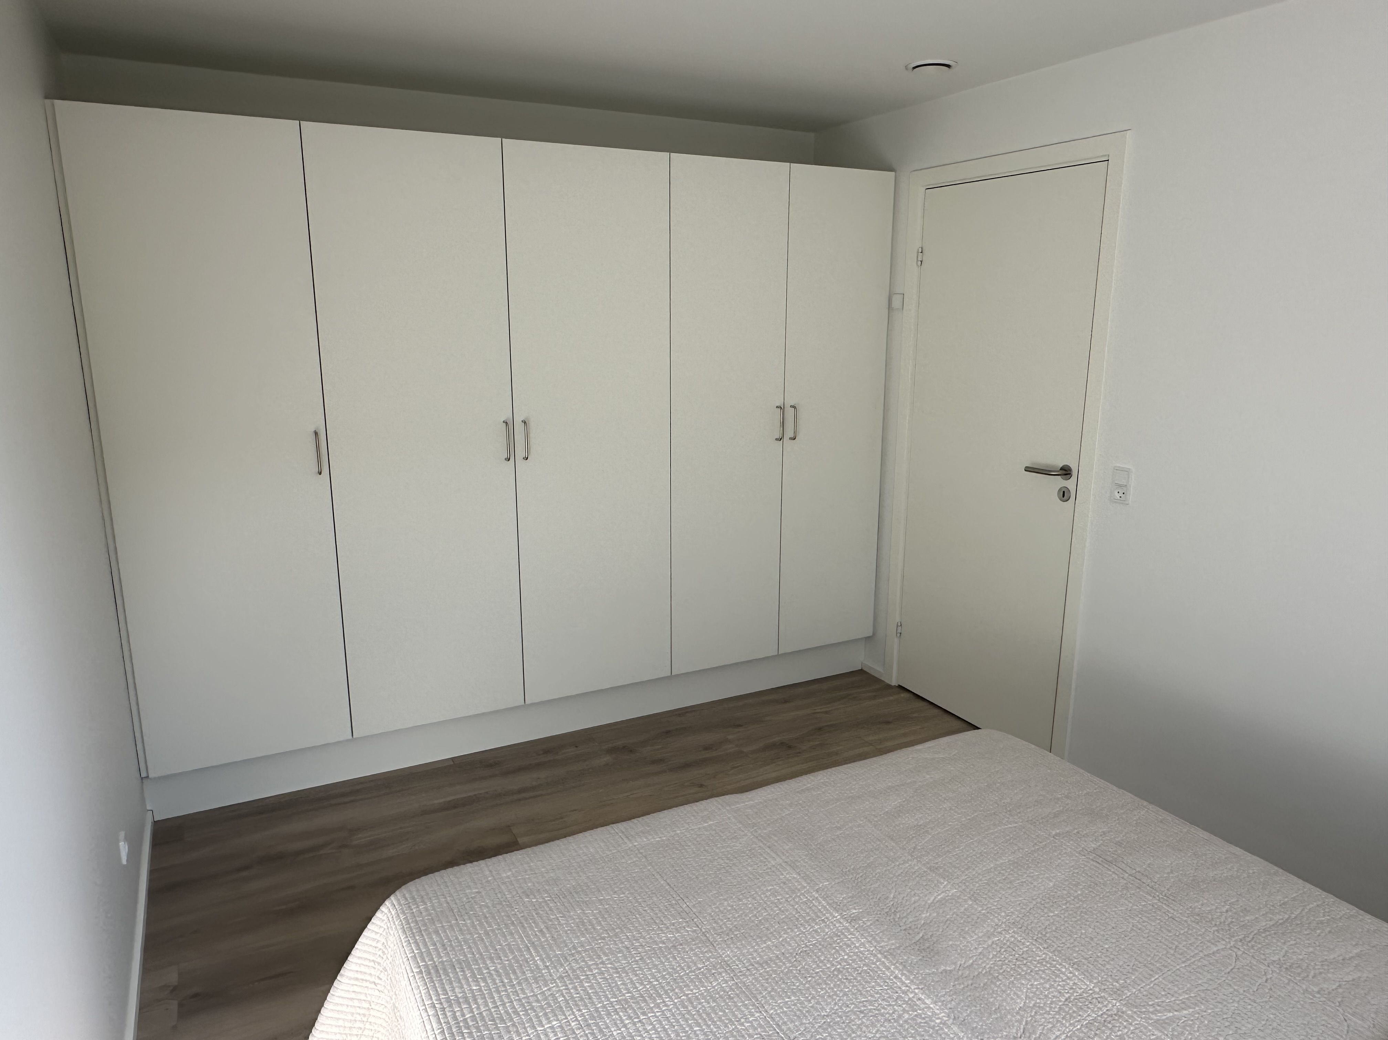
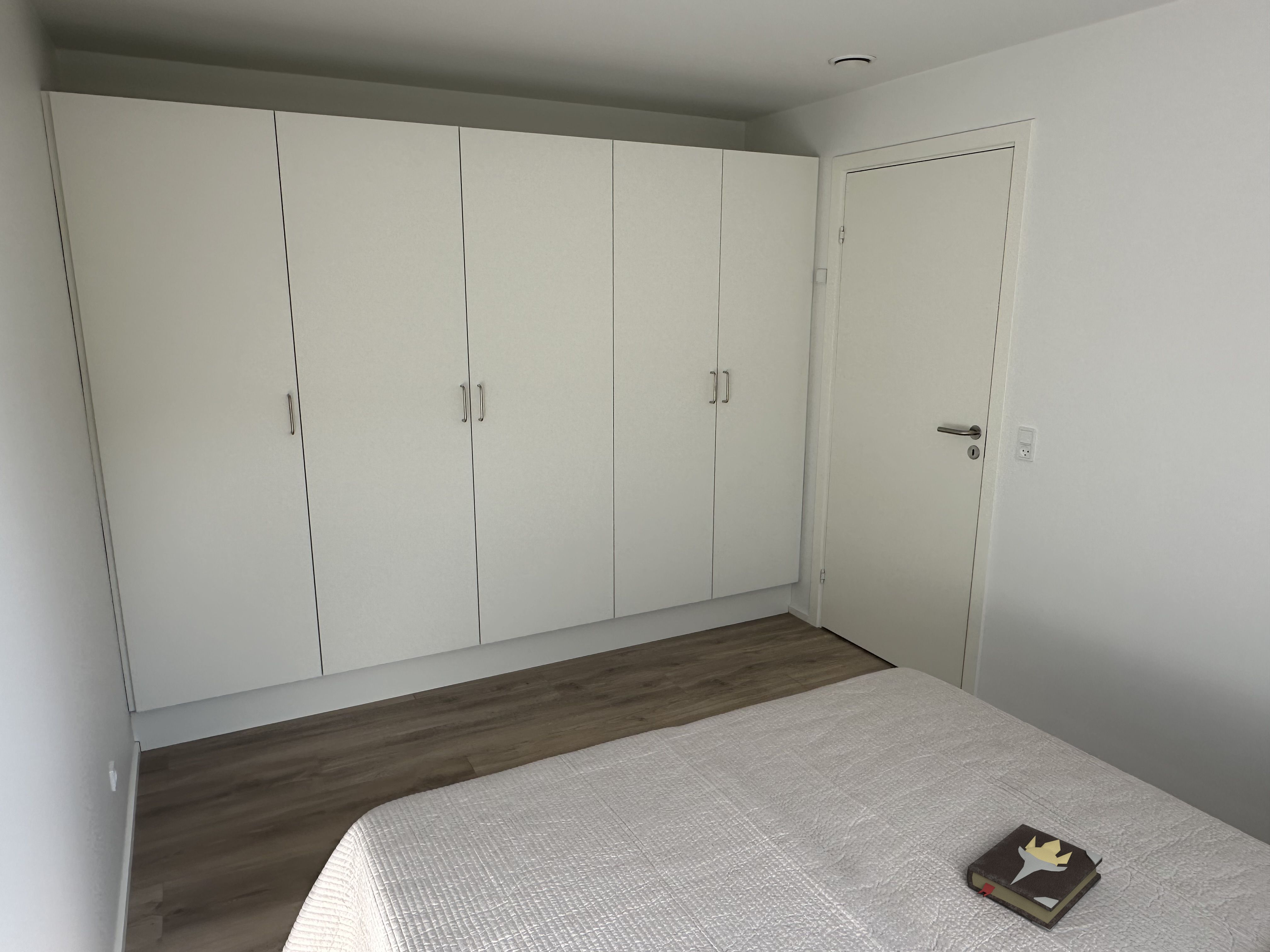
+ hardback book (1035, 871)
